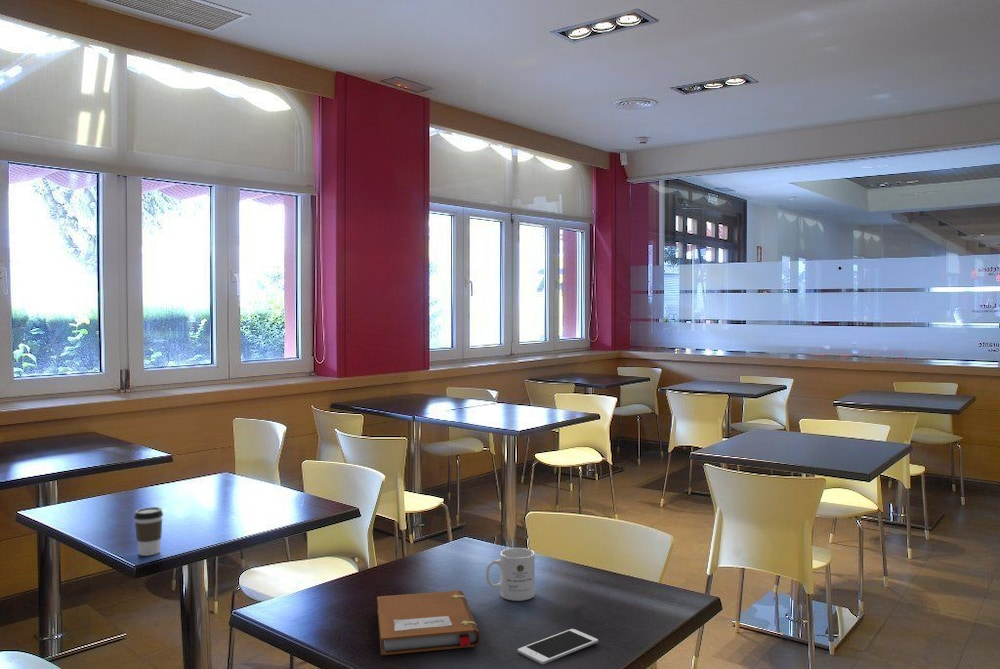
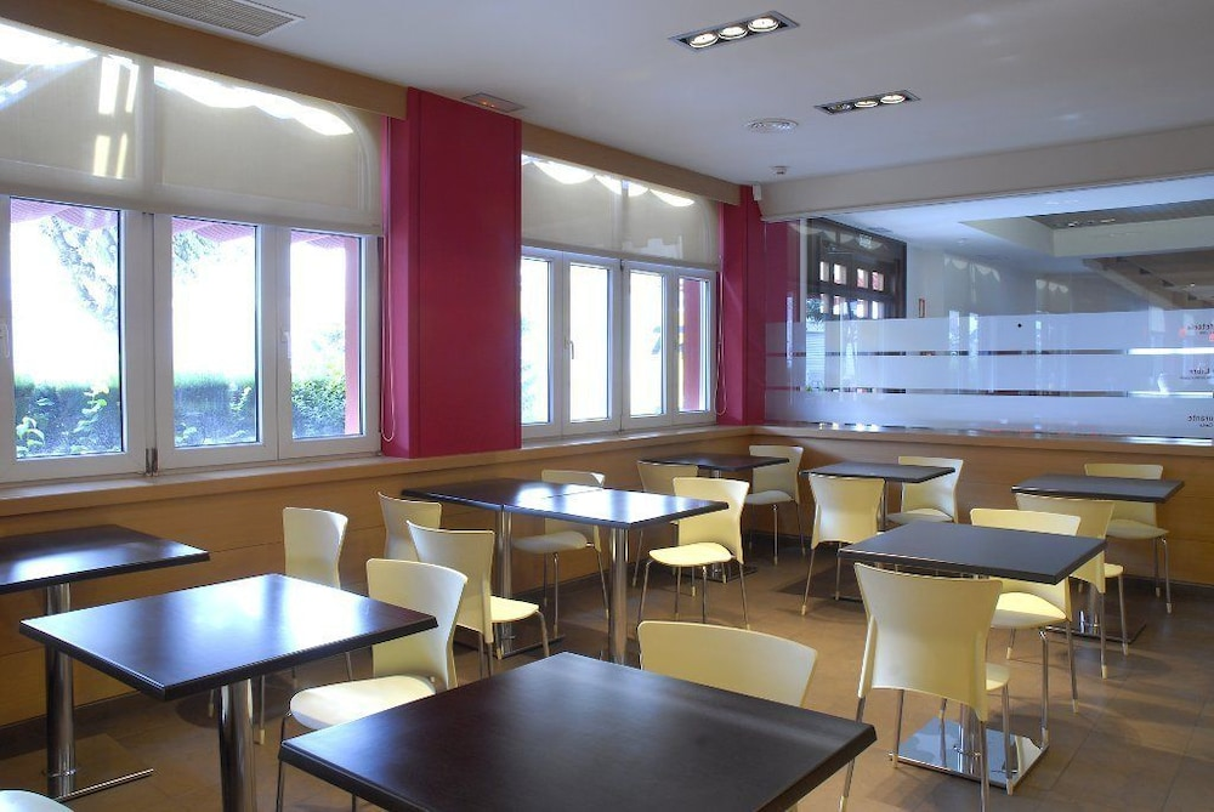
- coffee cup (149, 531)
- cell phone (558, 645)
- notebook (426, 621)
- mug (510, 574)
